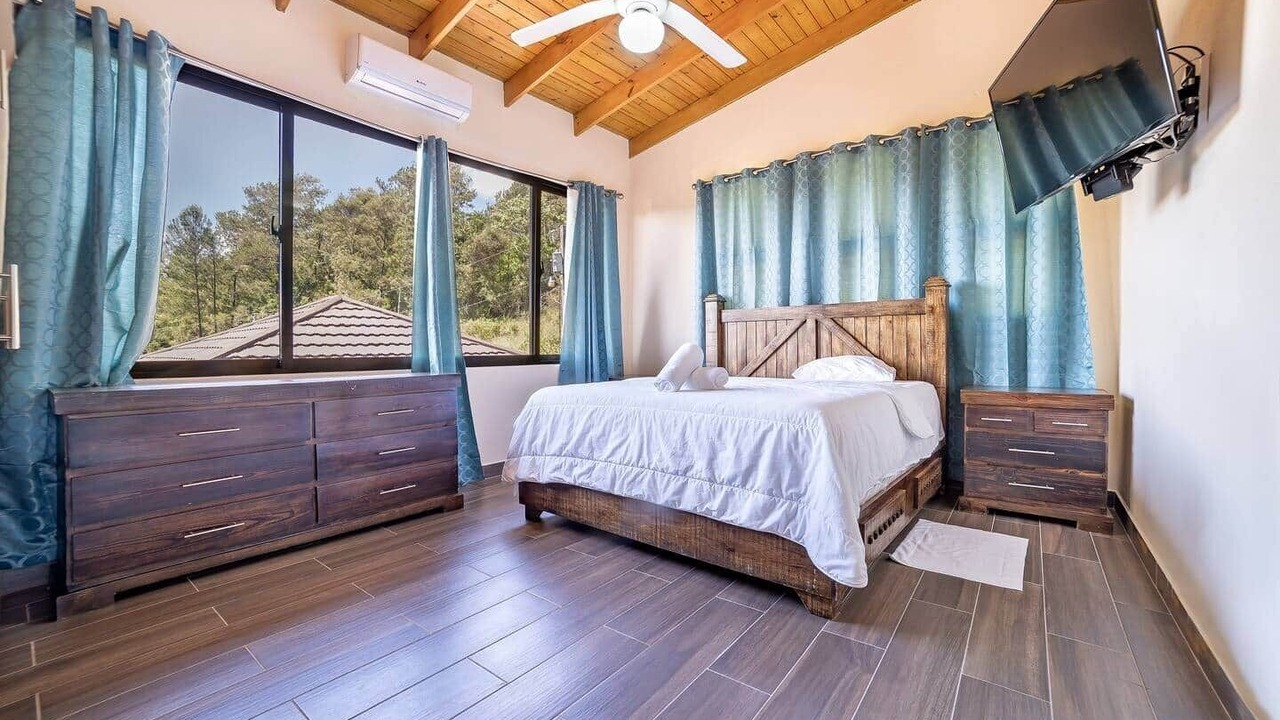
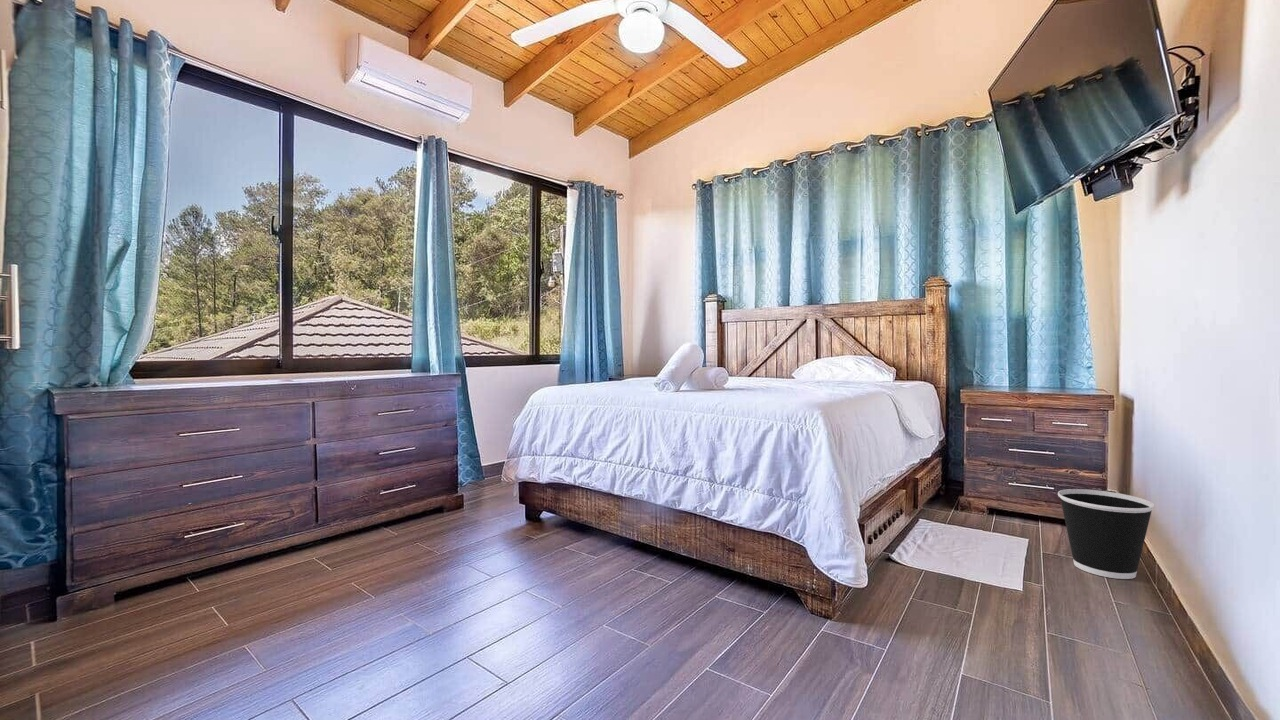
+ wastebasket (1103, 533)
